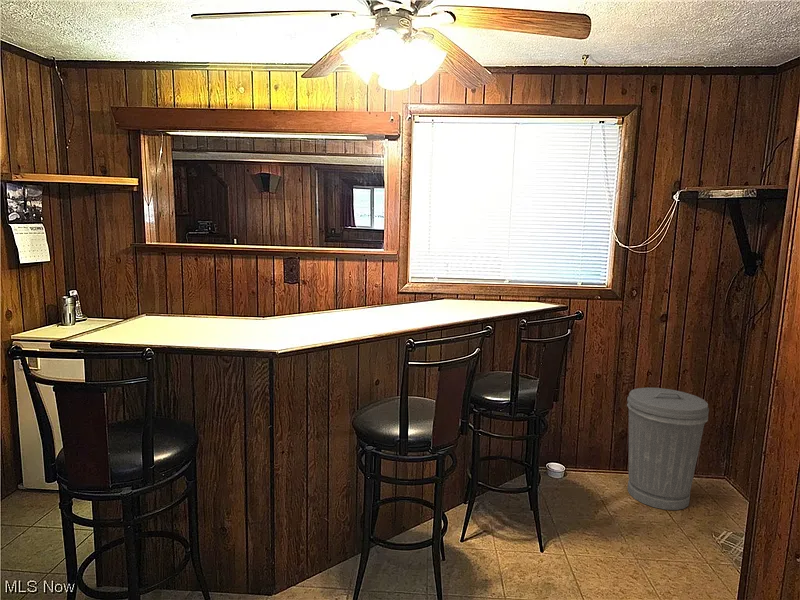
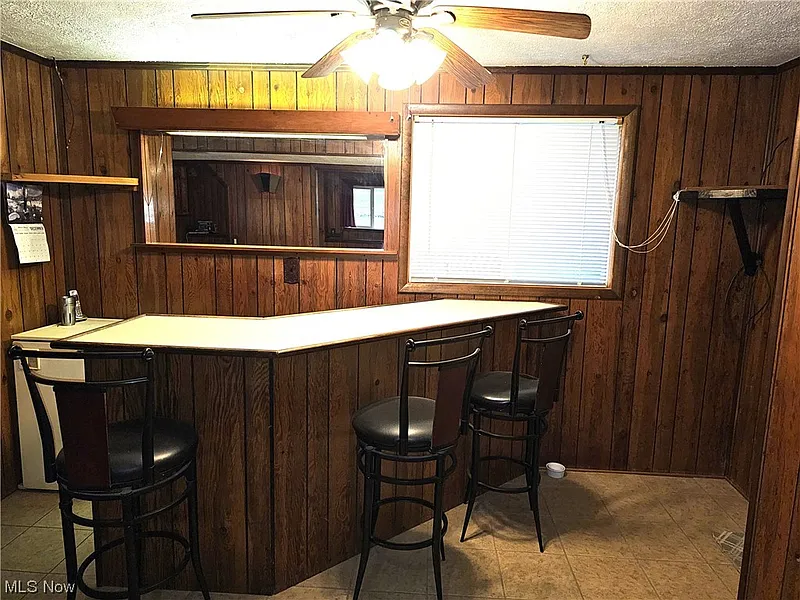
- trash can (662, 444)
